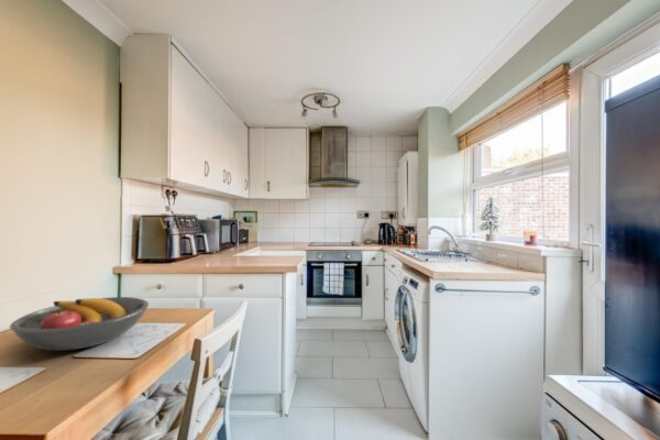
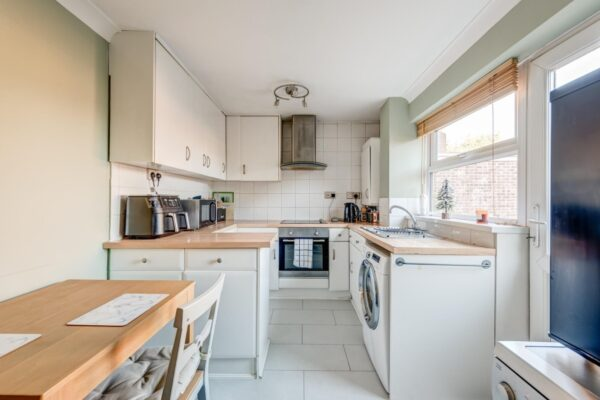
- fruit bowl (87, 321)
